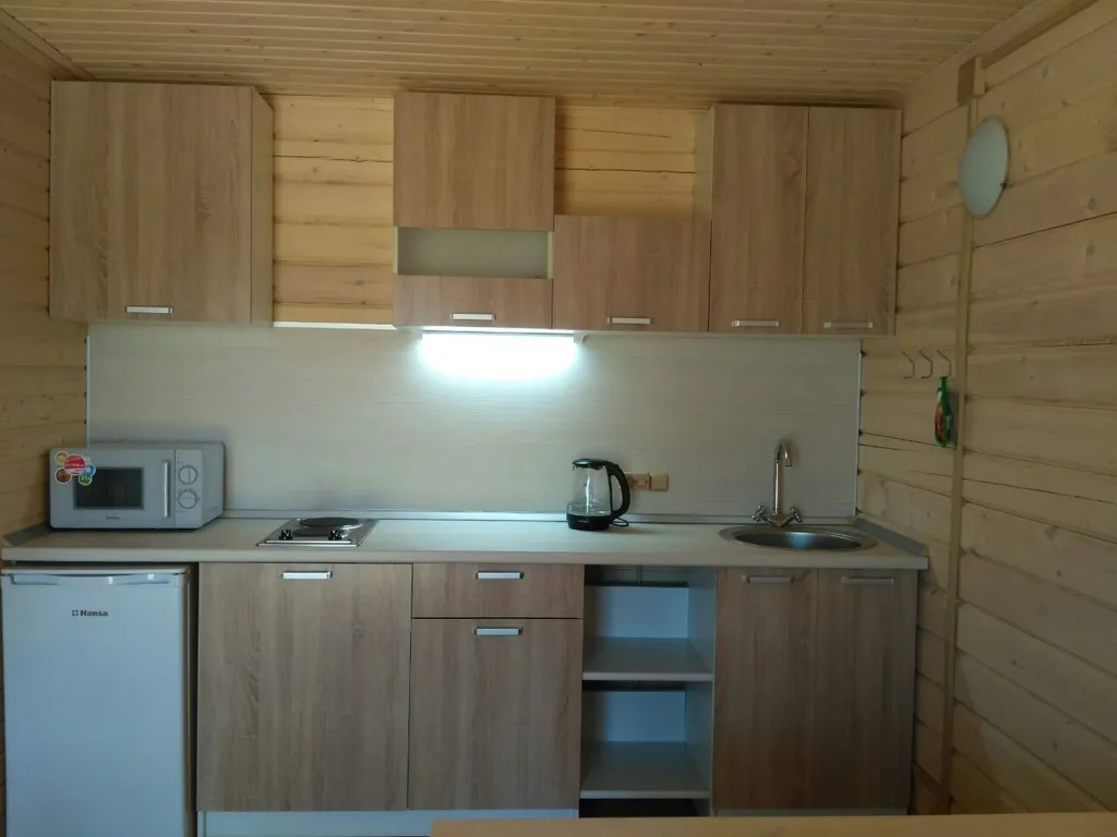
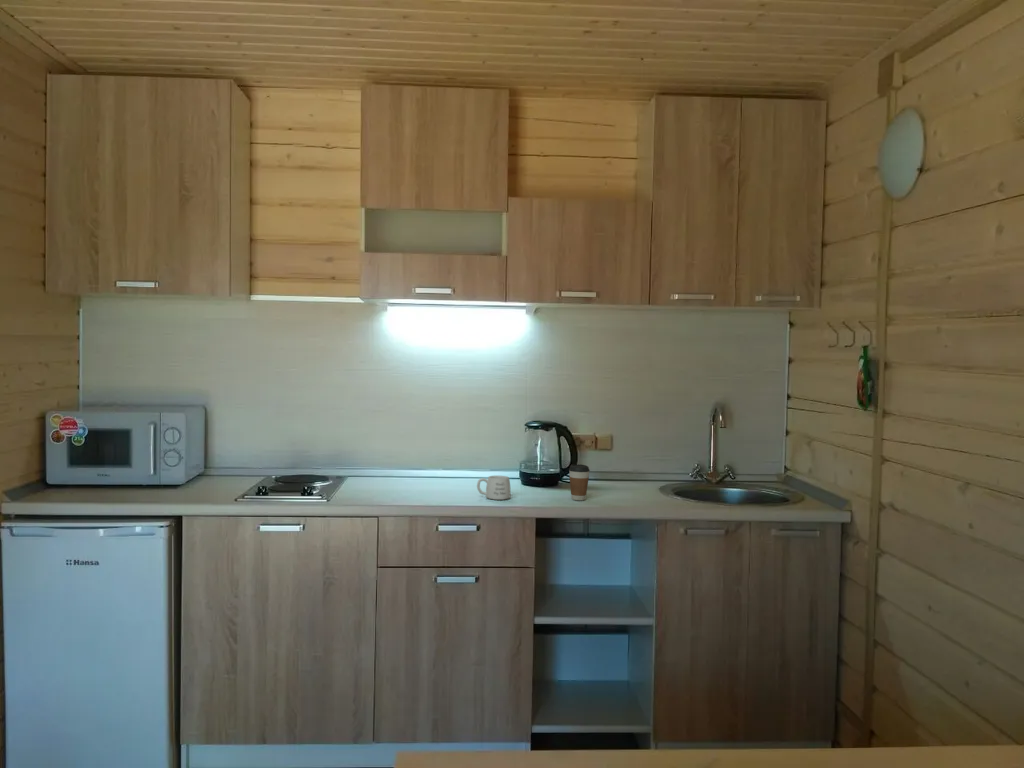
+ coffee cup (578, 482)
+ mug (493, 487)
